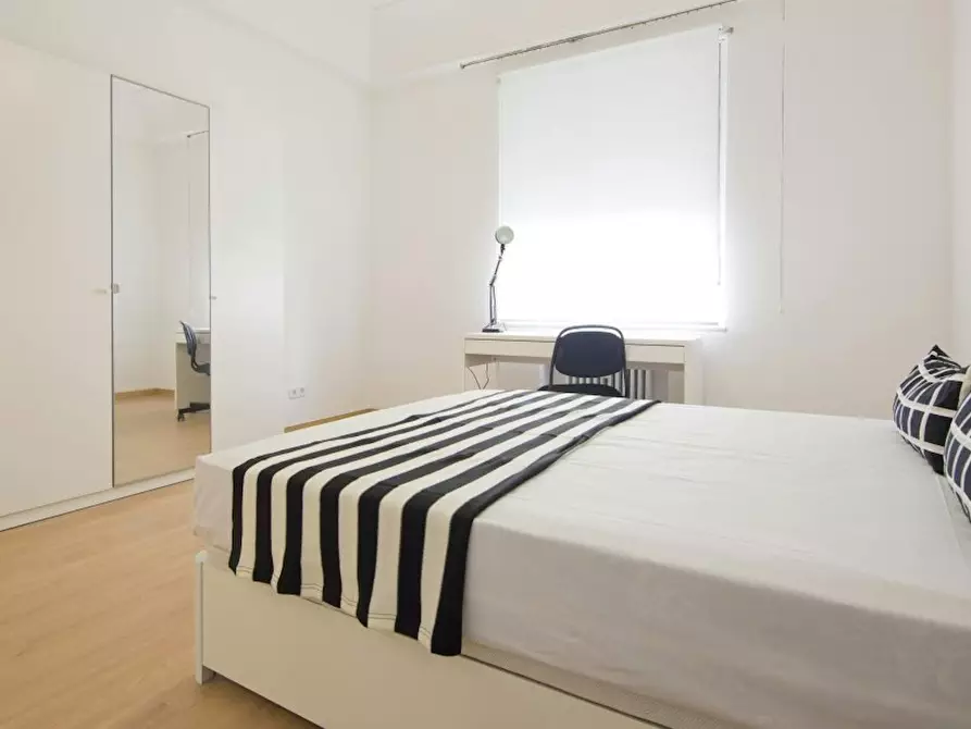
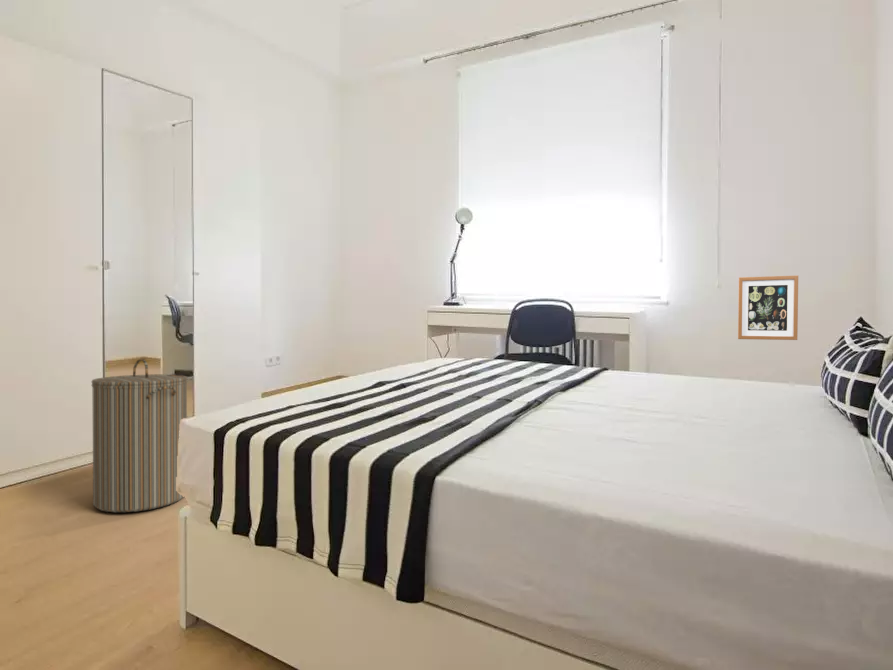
+ wall art (767, 308)
+ laundry hamper (141, 428)
